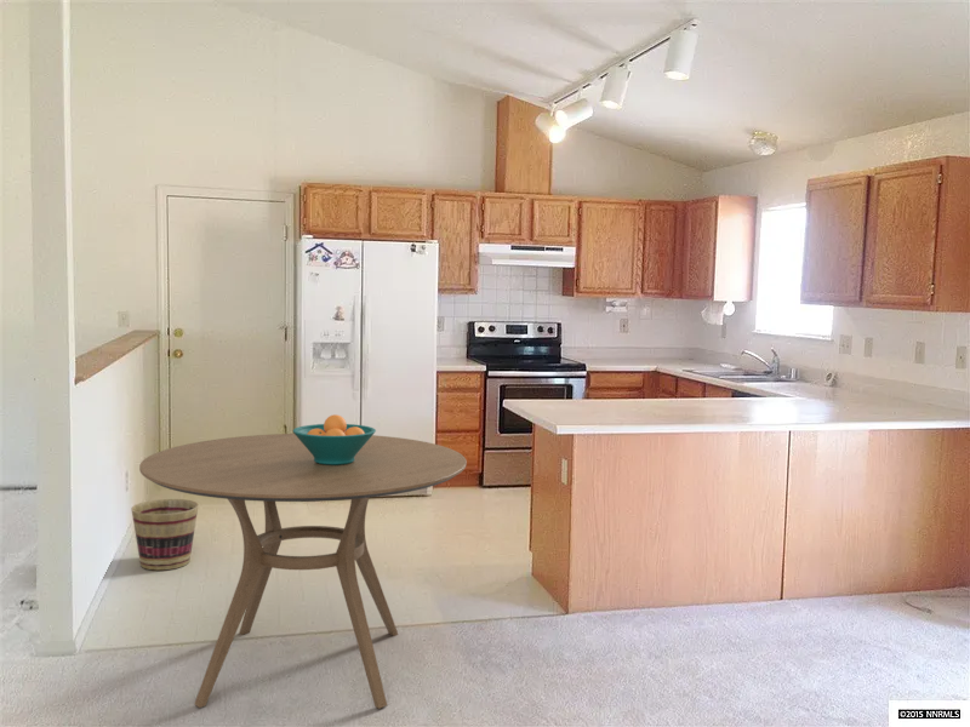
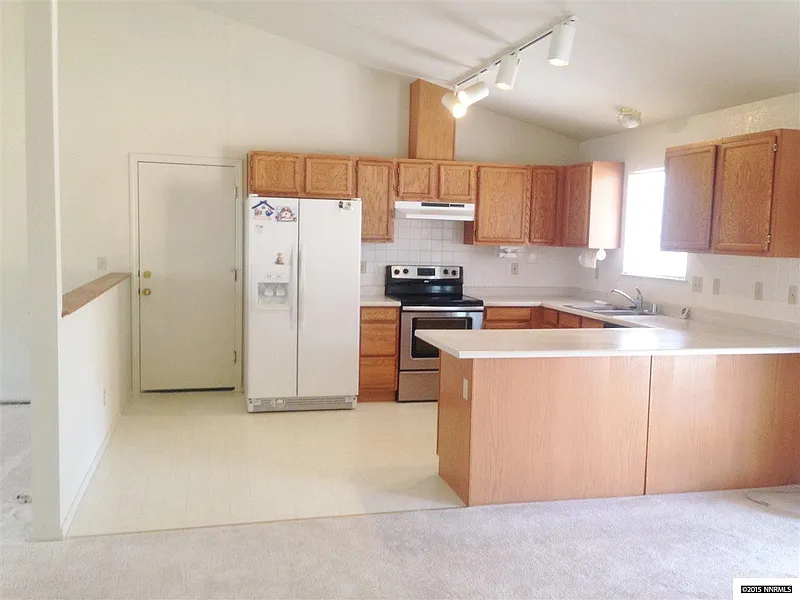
- fruit bowl (335, 437)
- dining table (308, 563)
- basket (165, 534)
